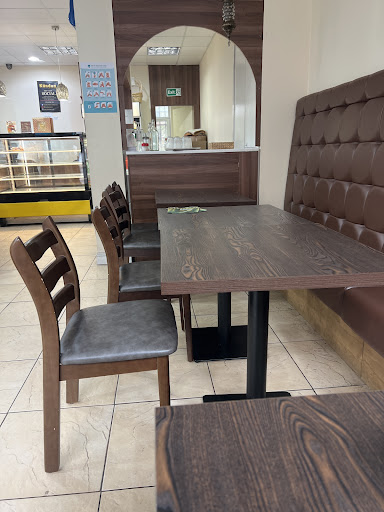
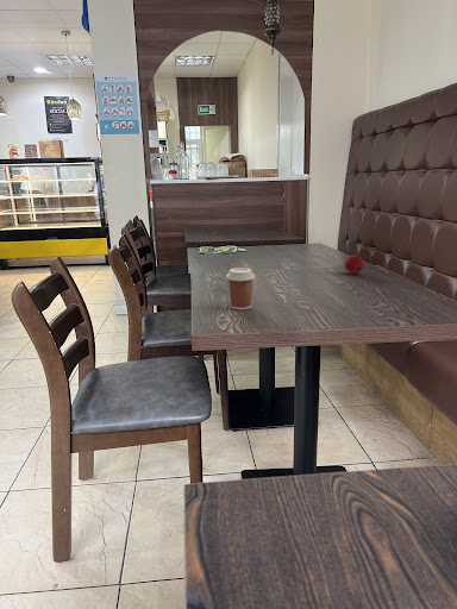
+ apple (353, 264)
+ coffee cup (240, 288)
